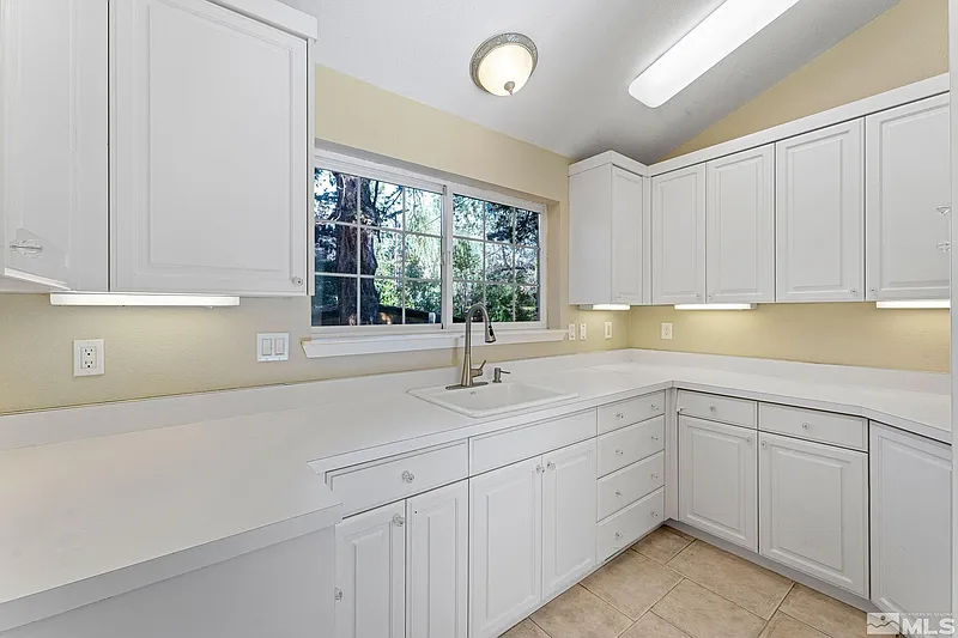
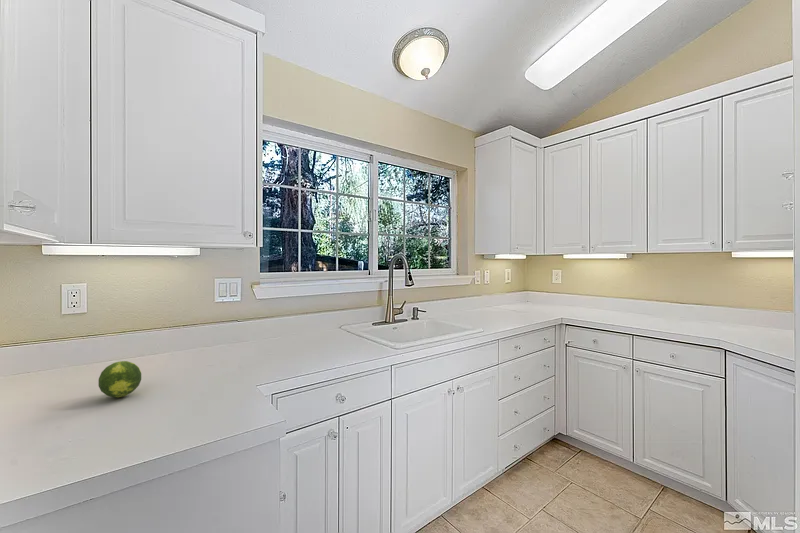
+ fruit (120, 378)
